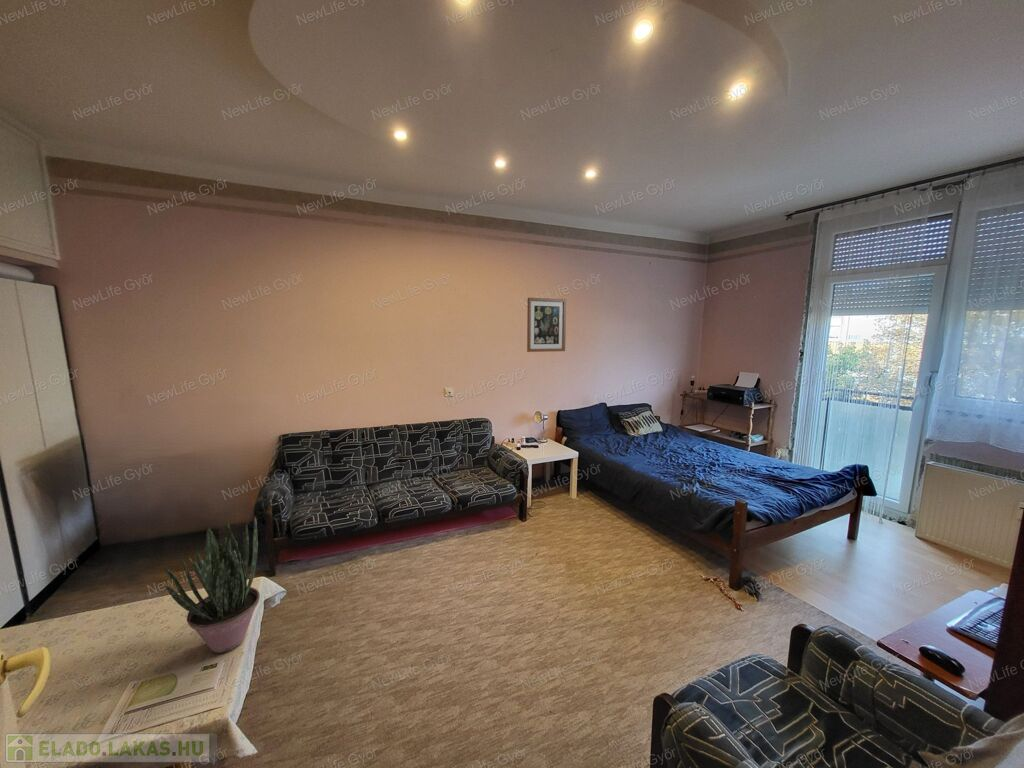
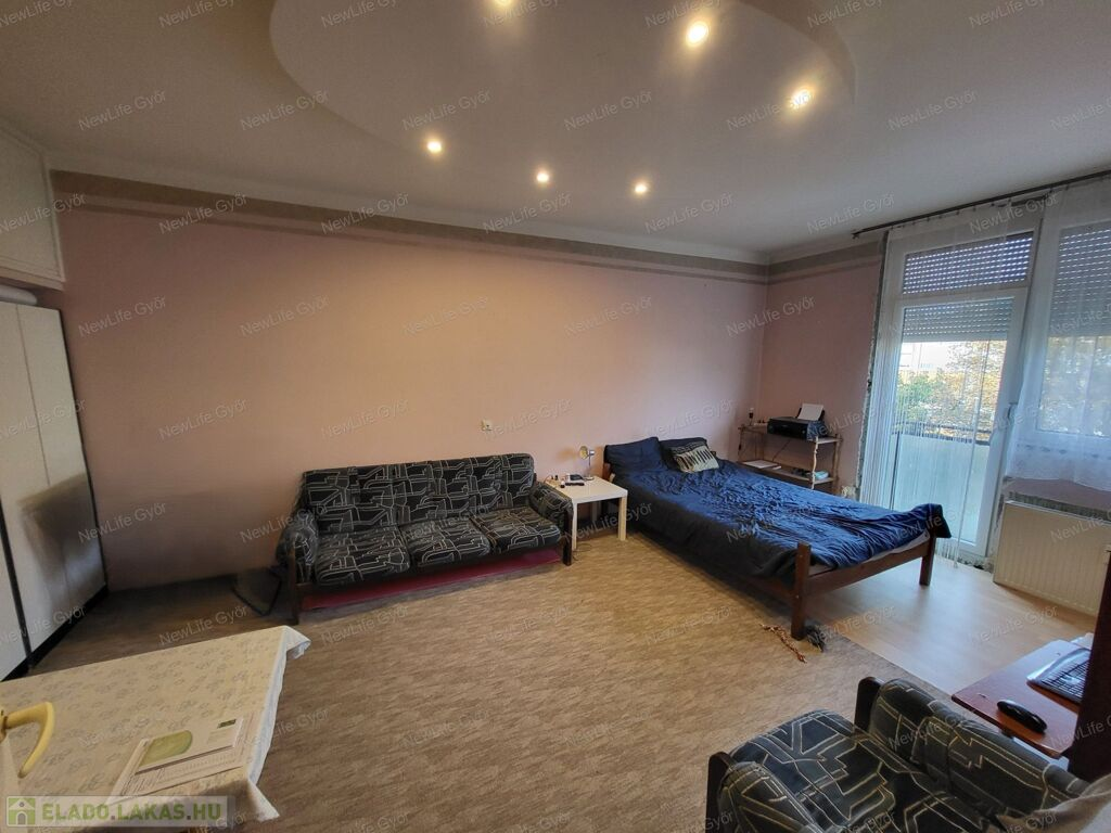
- potted plant (220, 583)
- wall art (546, 325)
